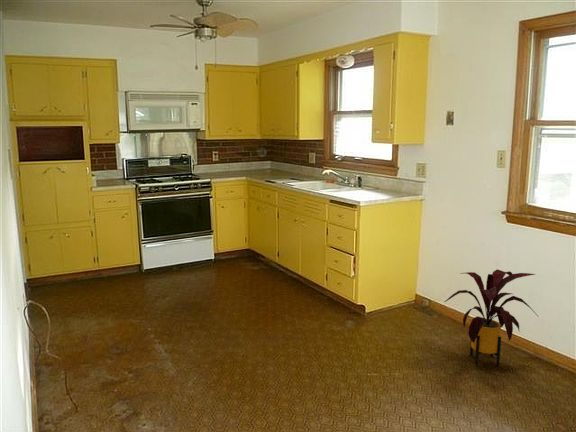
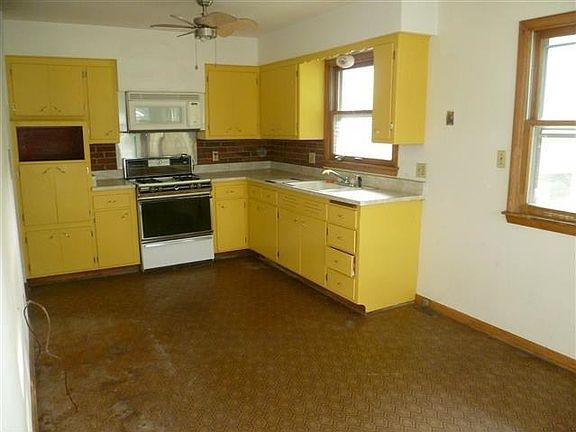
- house plant (488, 314)
